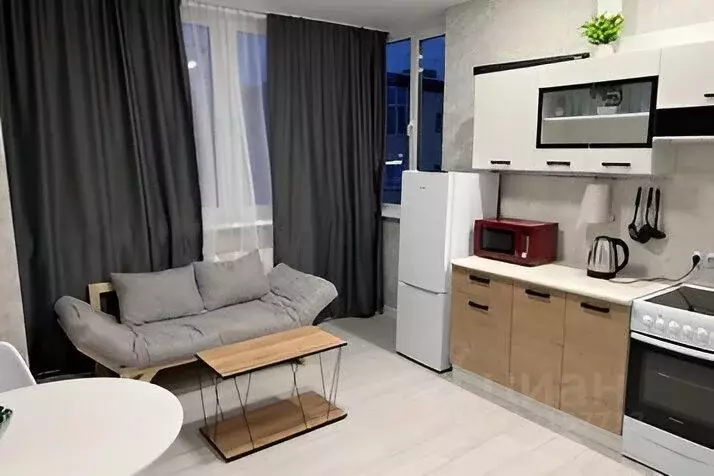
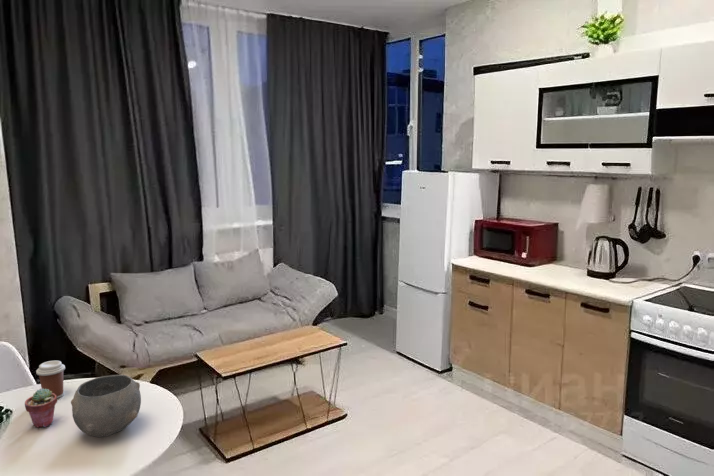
+ bowl (106, 406)
+ coffee cup (51, 379)
+ potted succulent (41, 406)
